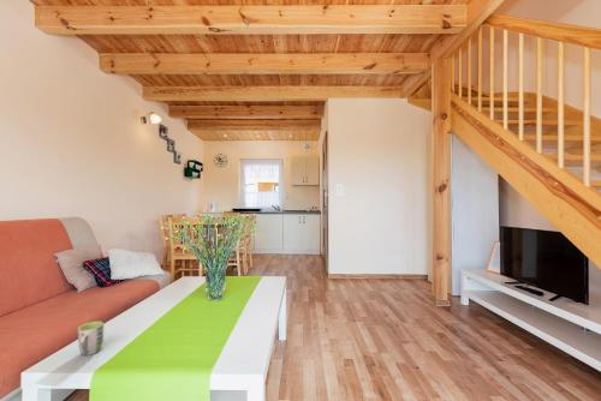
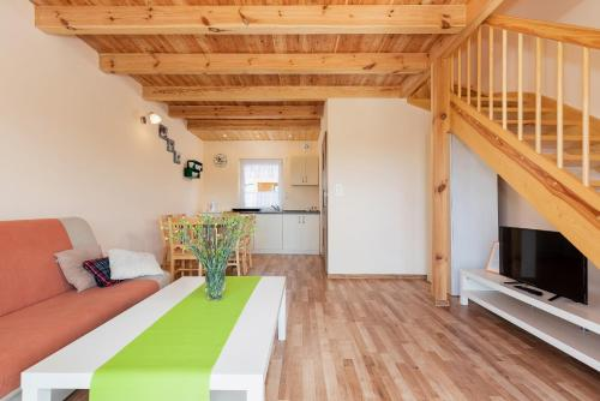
- mug (89, 340)
